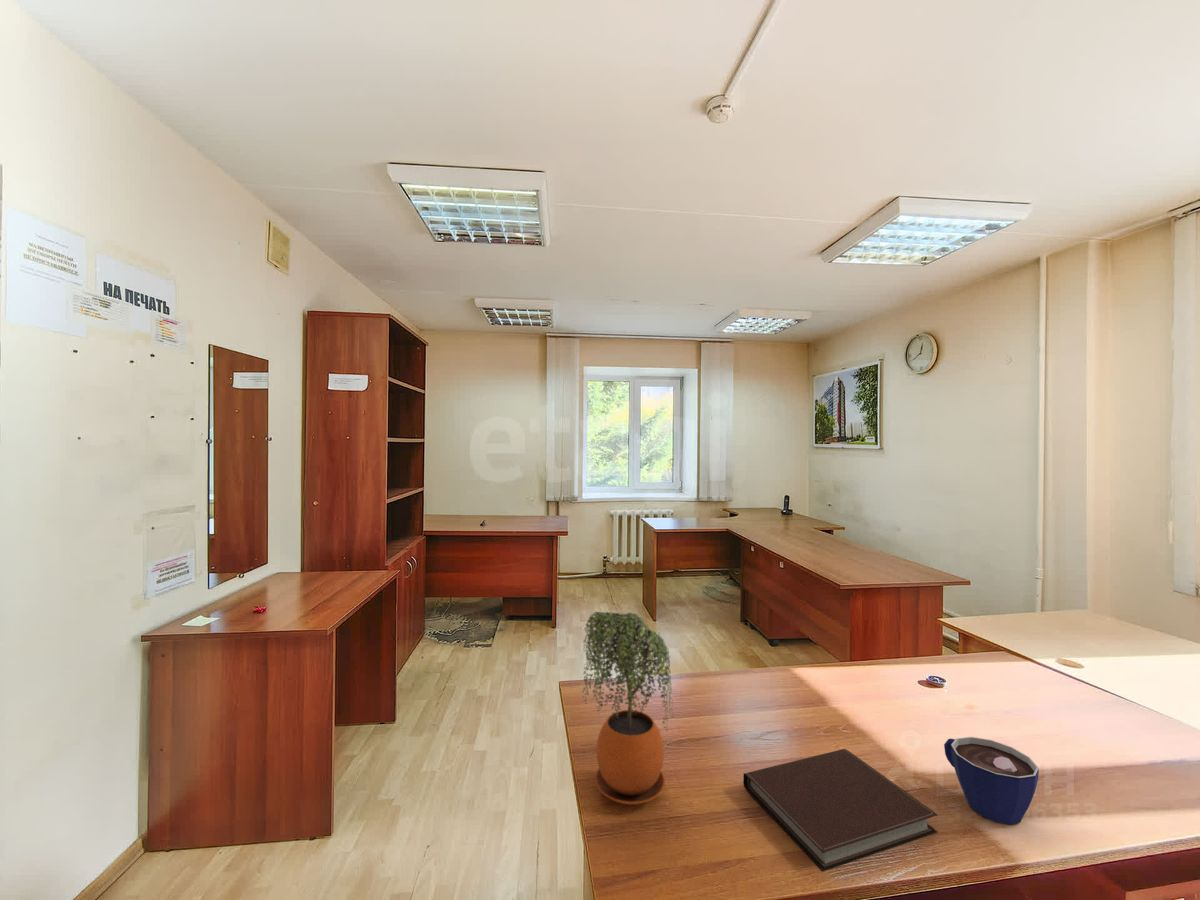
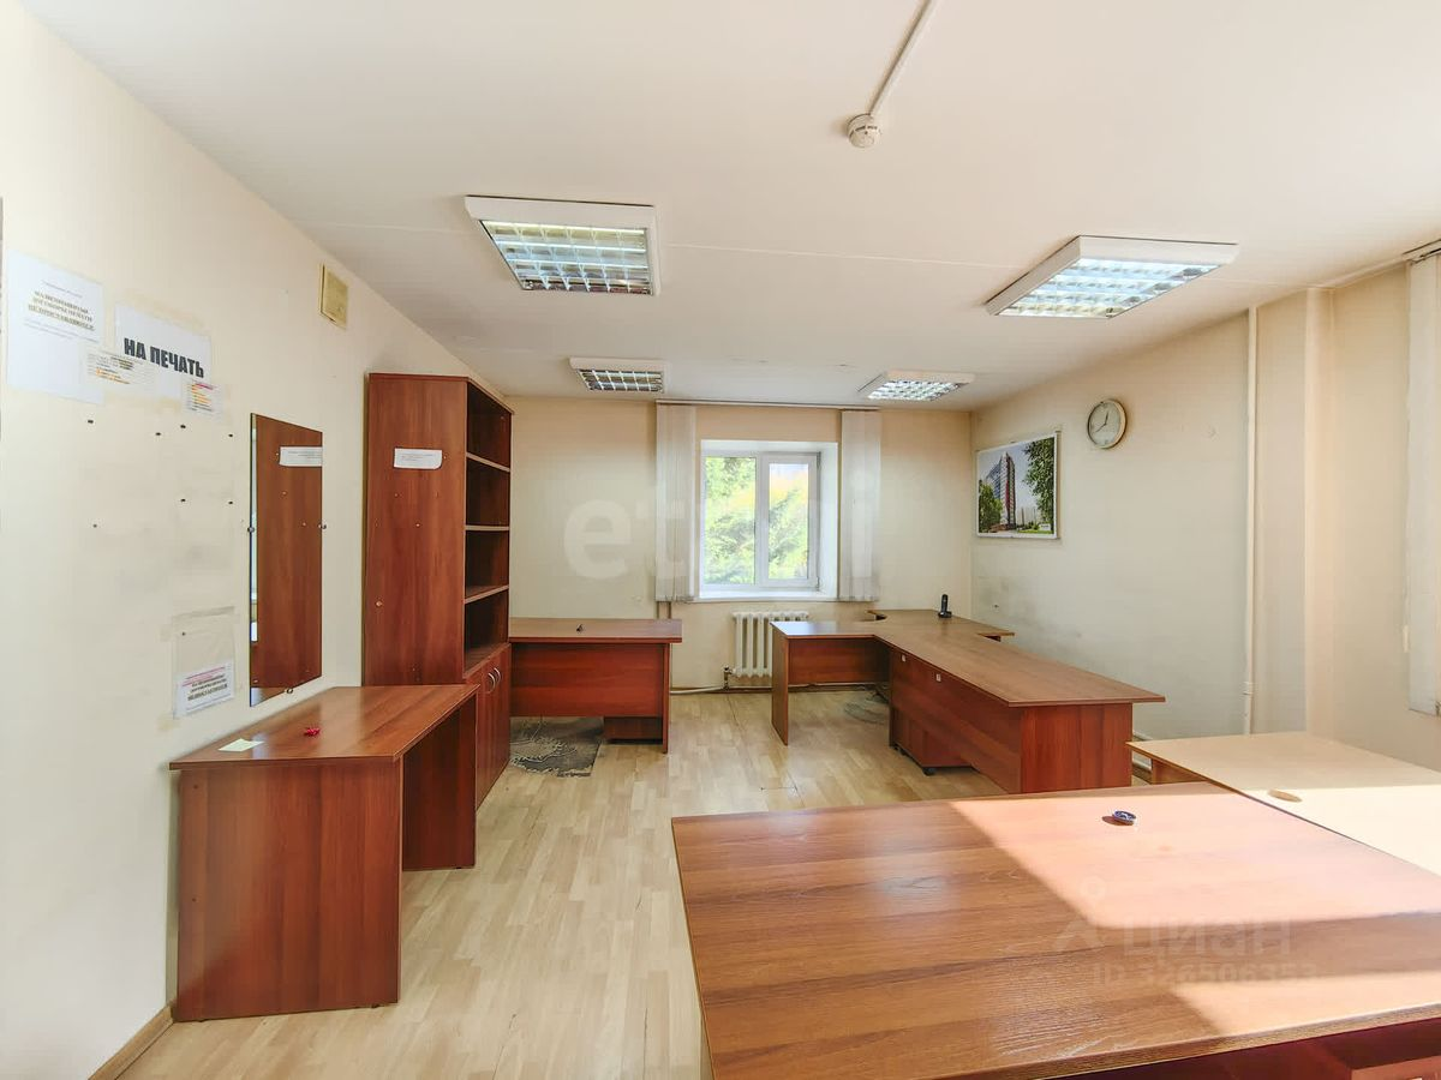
- potted plant (628, 702)
- cup (982, 774)
- notebook (834, 799)
